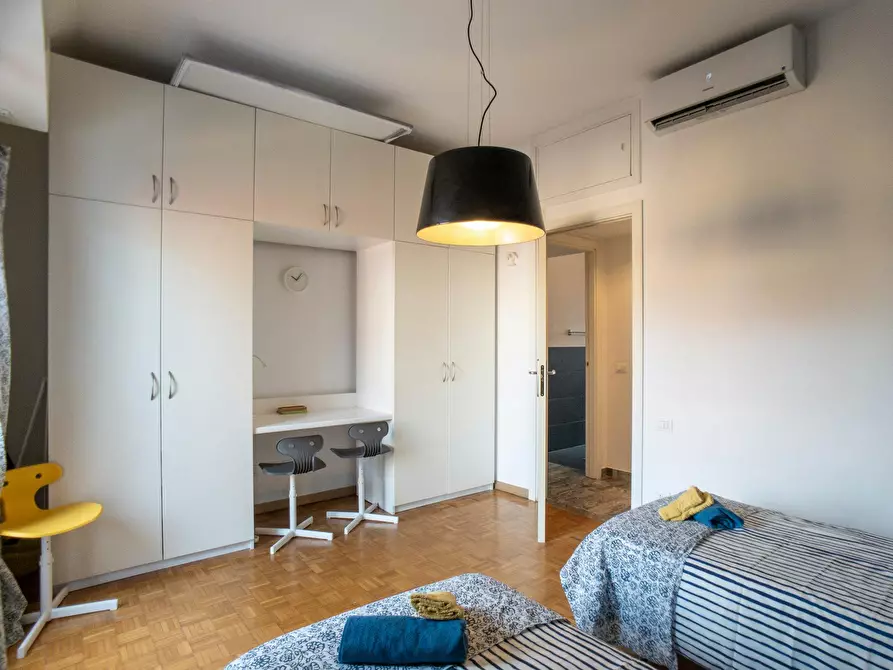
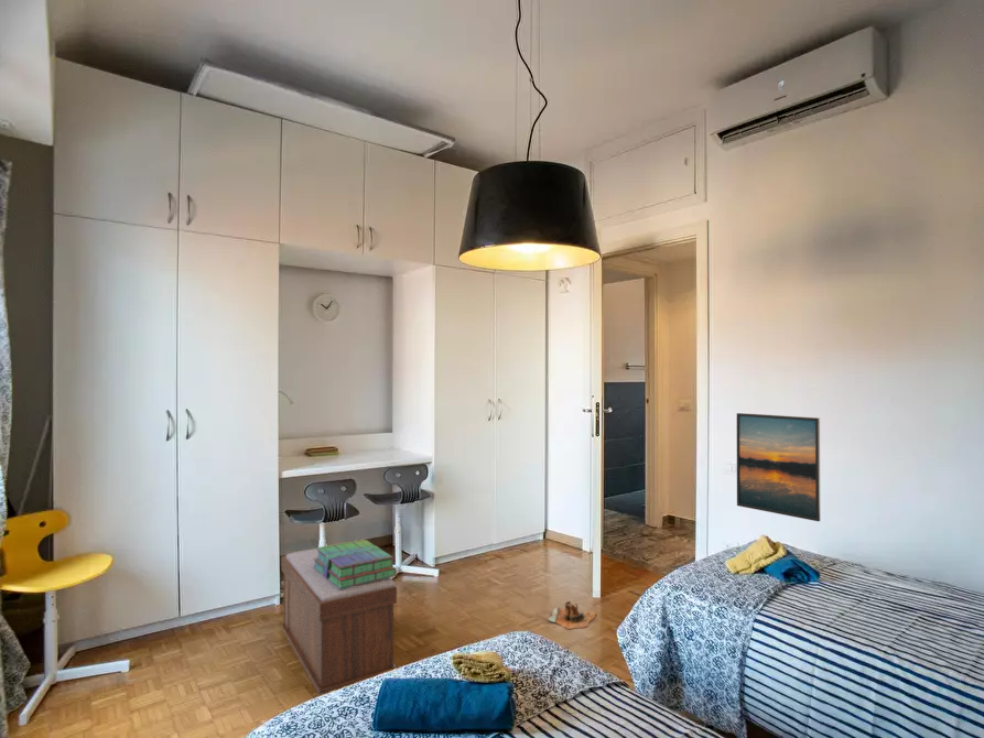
+ stack of books (354, 561)
+ boots (572, 609)
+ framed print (776, 464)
+ bench (335, 610)
